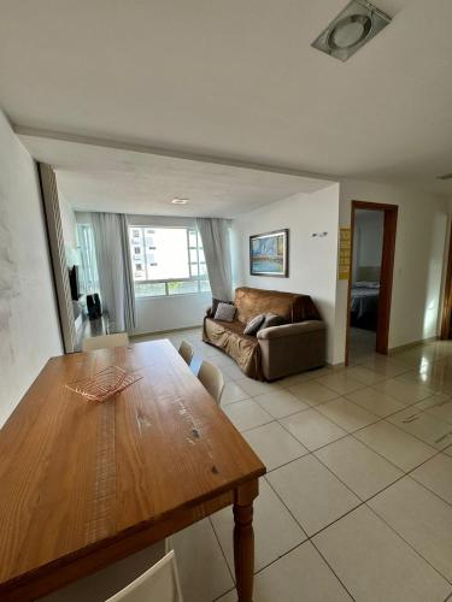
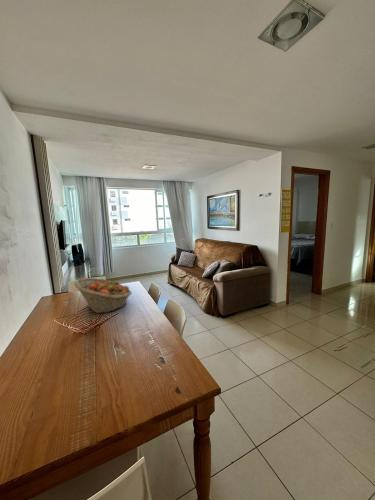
+ fruit basket (104, 291)
